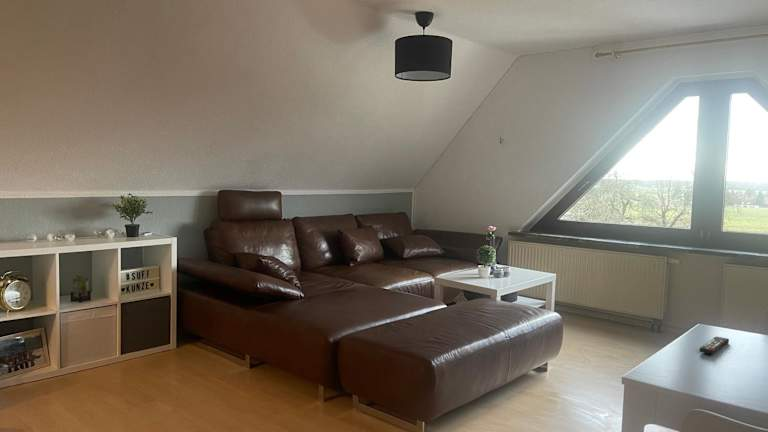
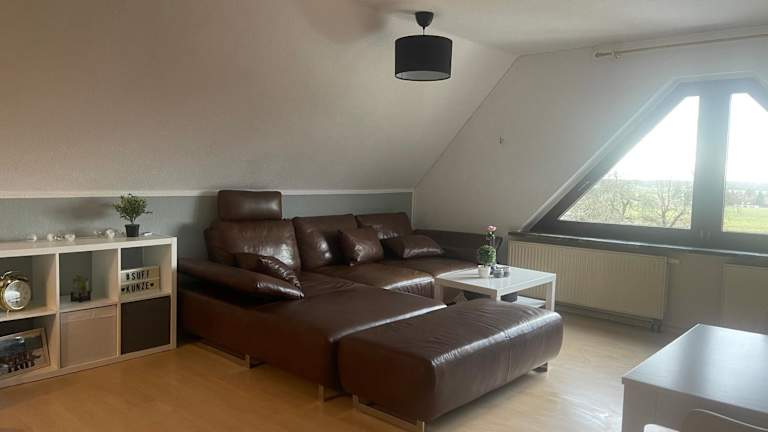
- remote control (714, 345)
